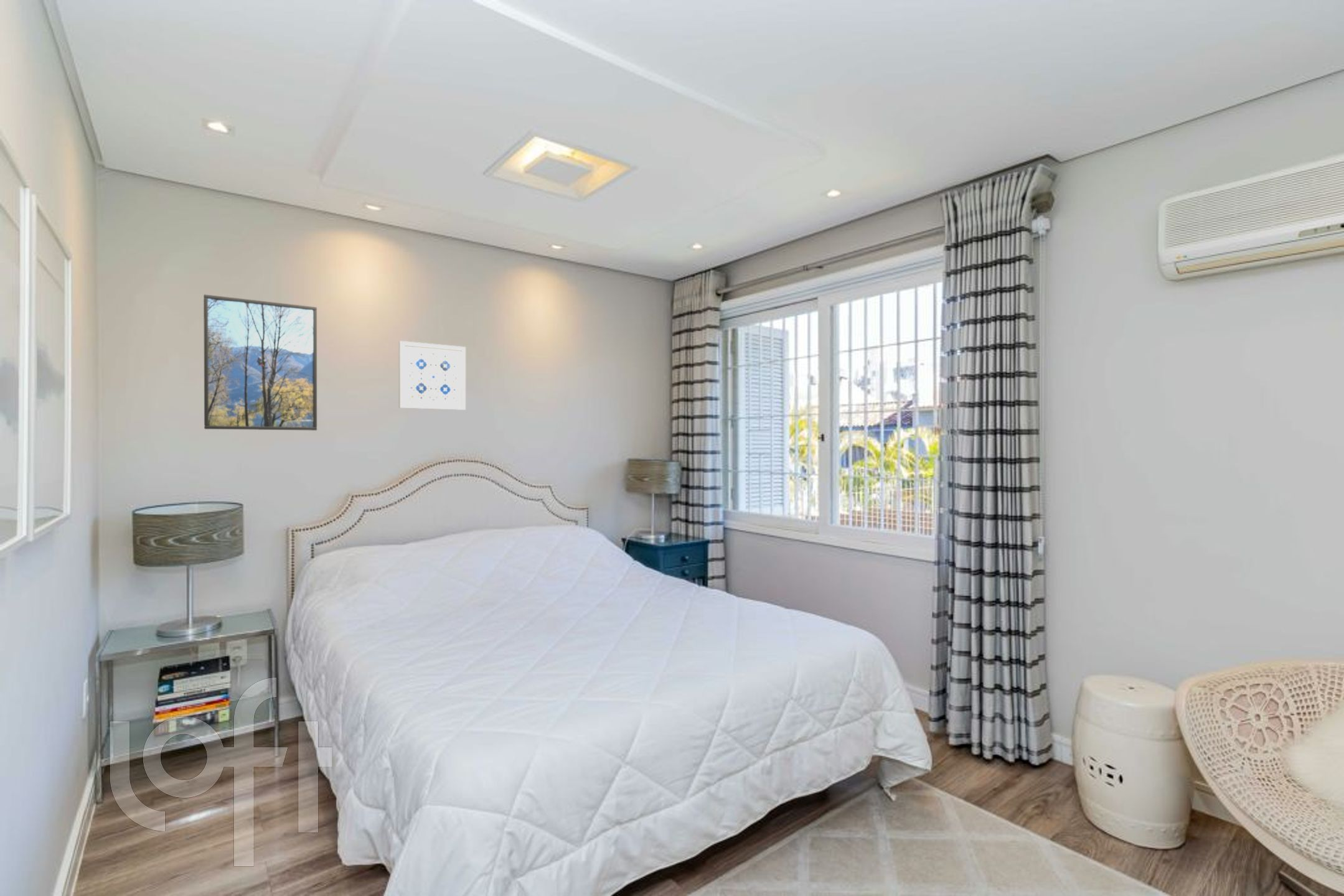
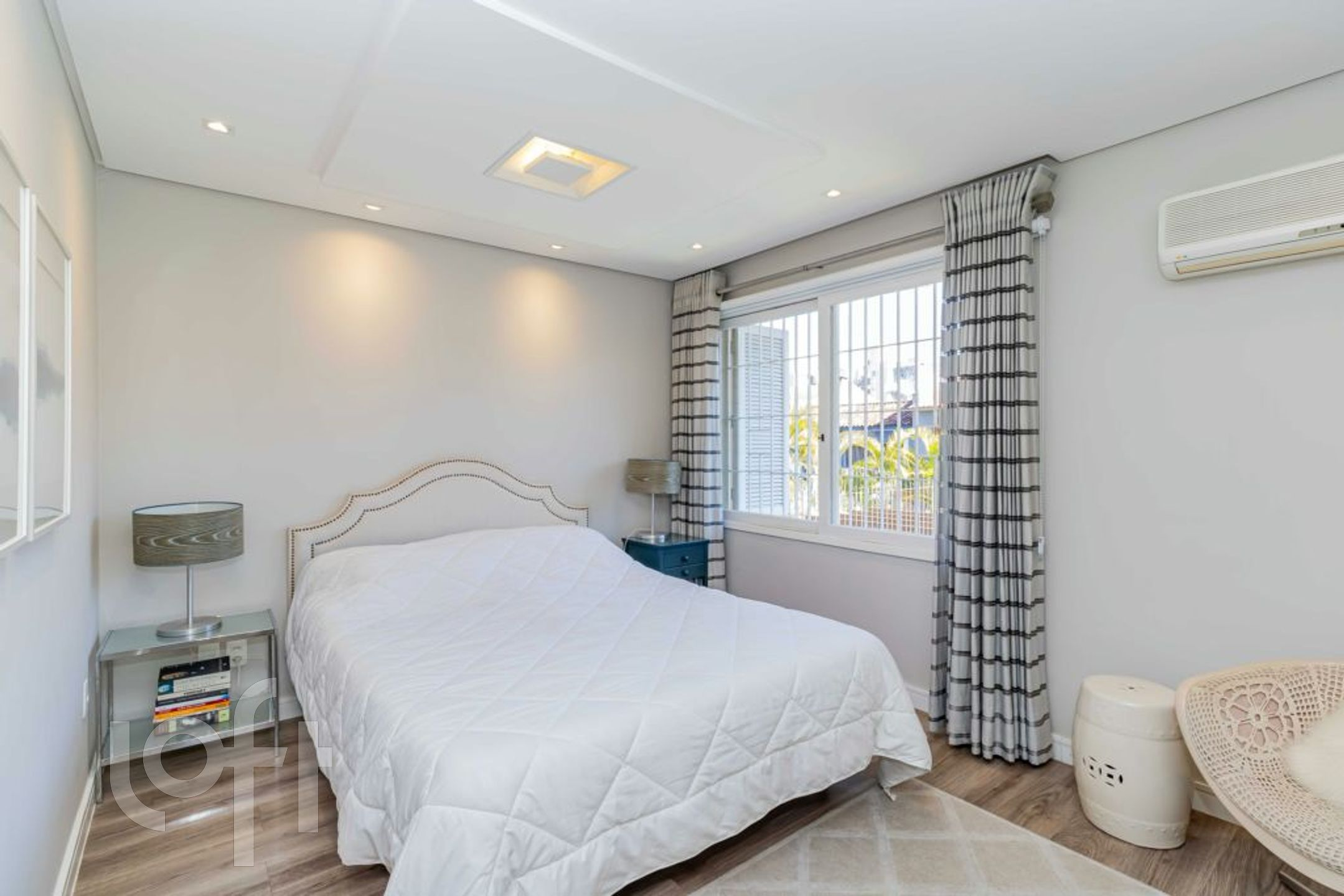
- wall art (433, 376)
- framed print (263, 365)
